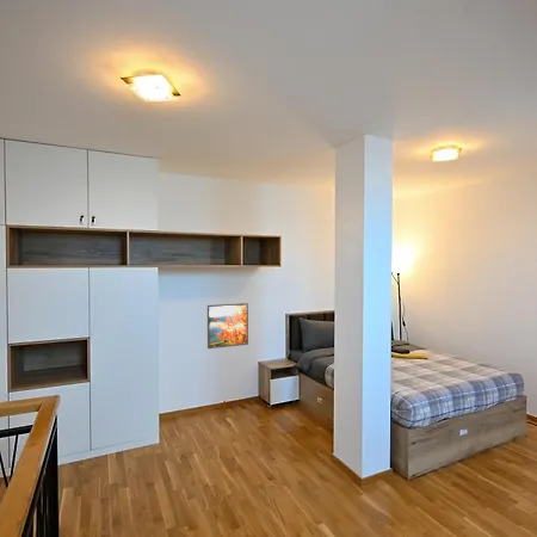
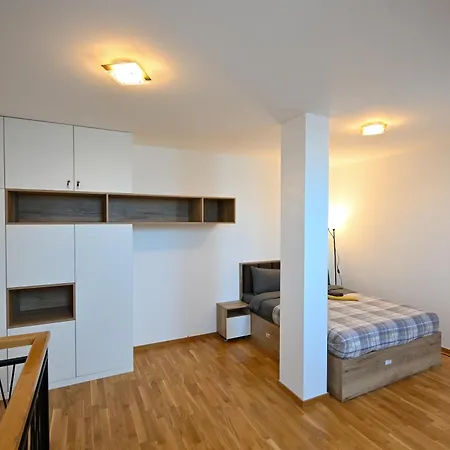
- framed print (228, 325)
